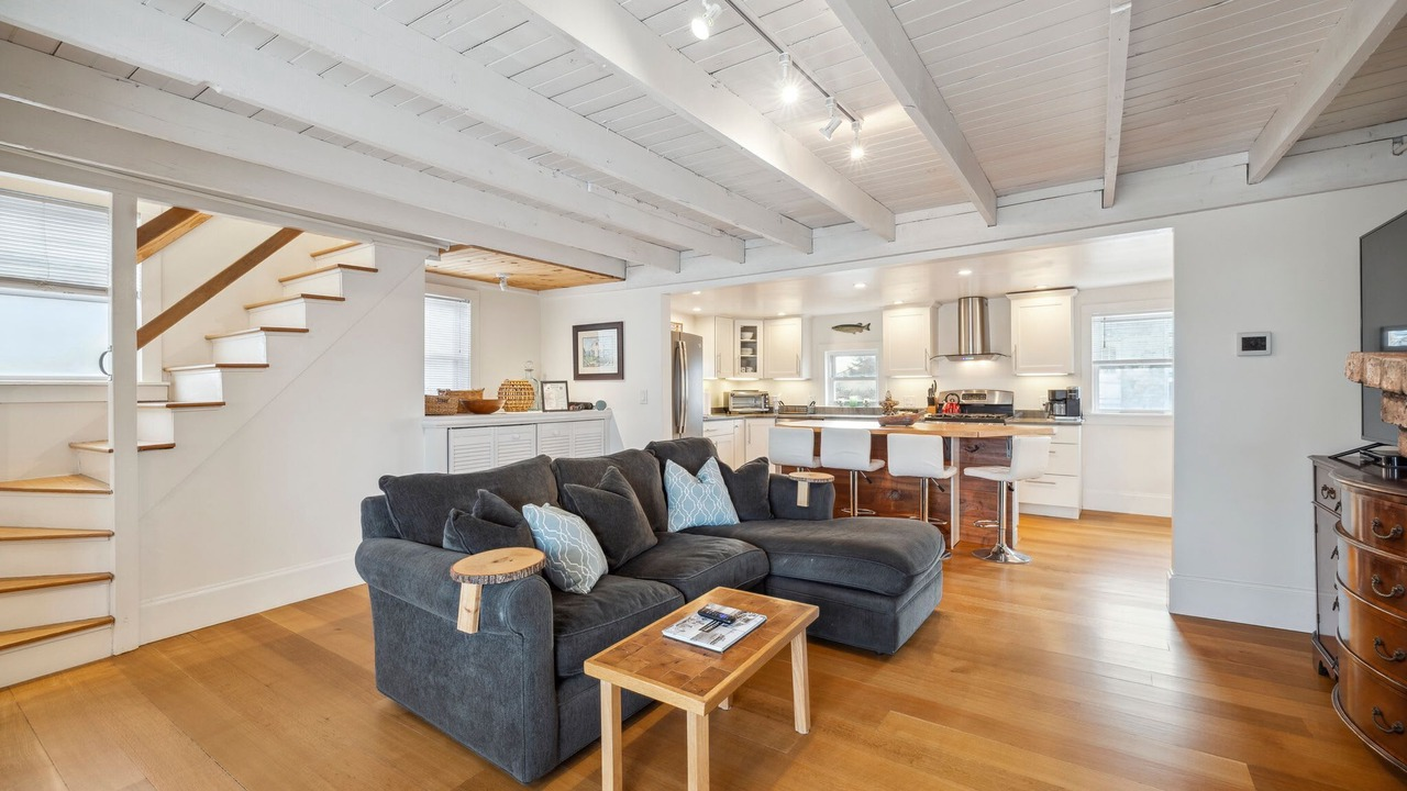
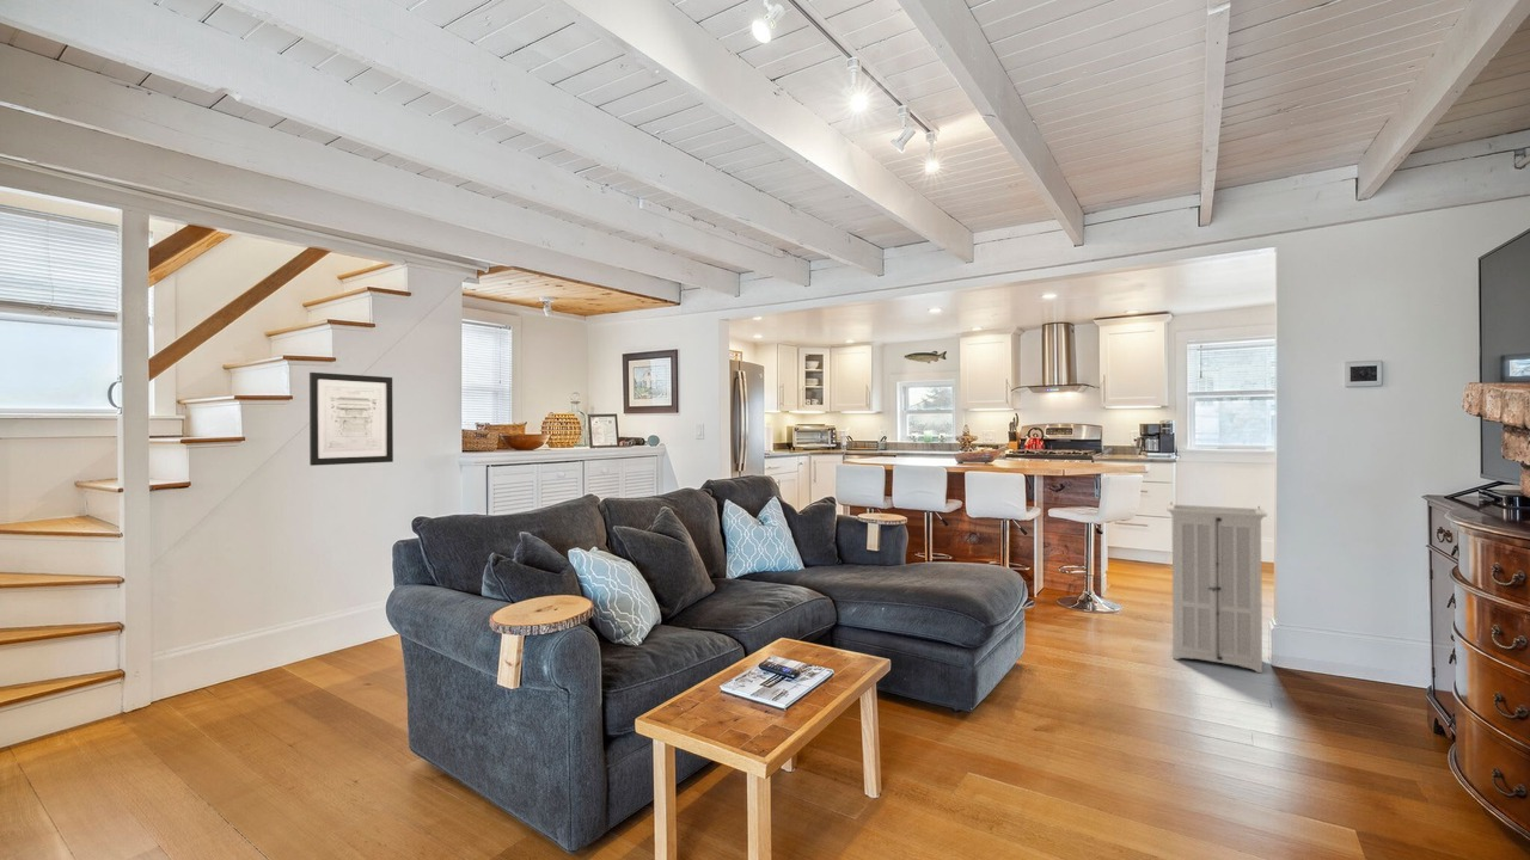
+ wall art (353, 419)
+ storage cabinet (1214, 583)
